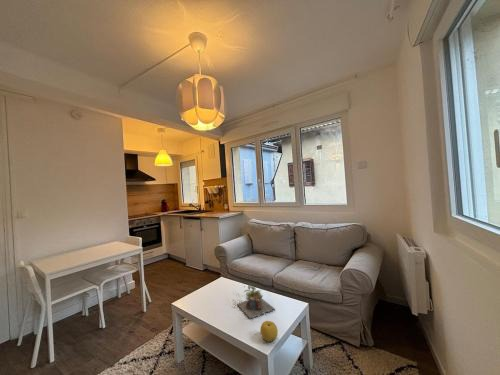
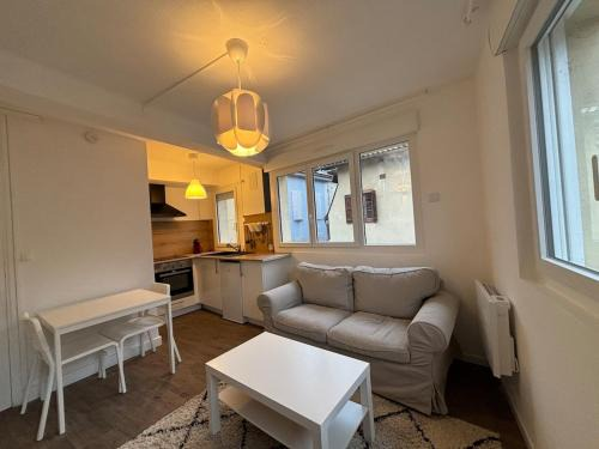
- plant (253, 296)
- fruit (268, 330)
